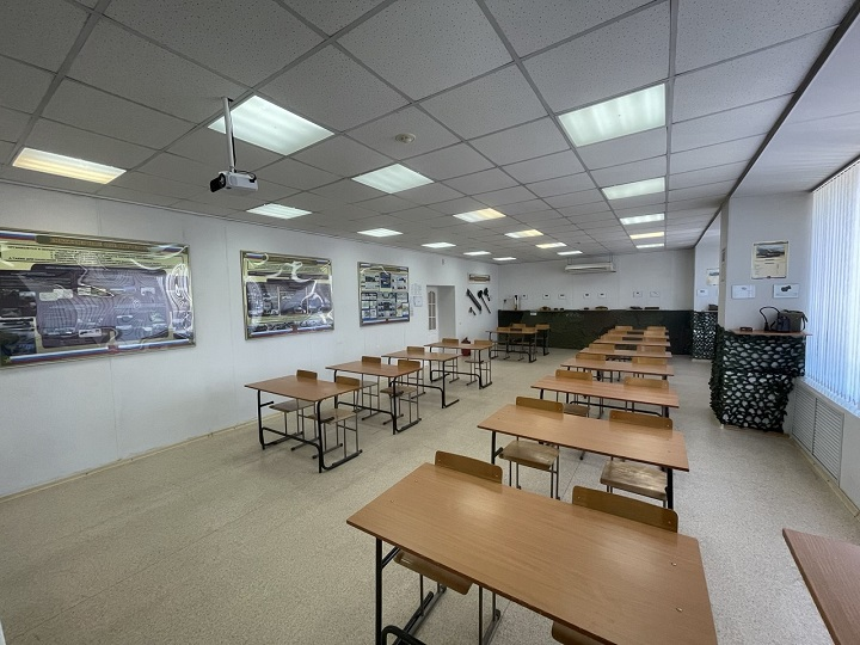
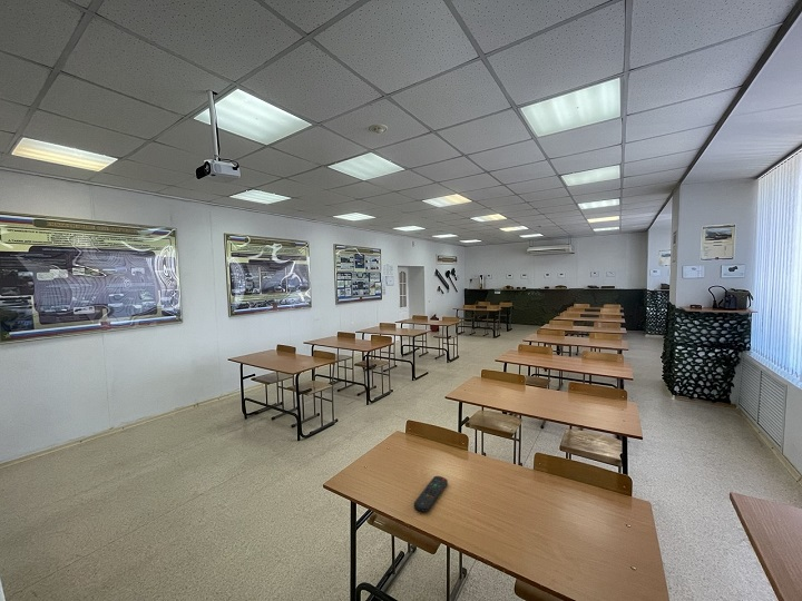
+ remote control (431, 492)
